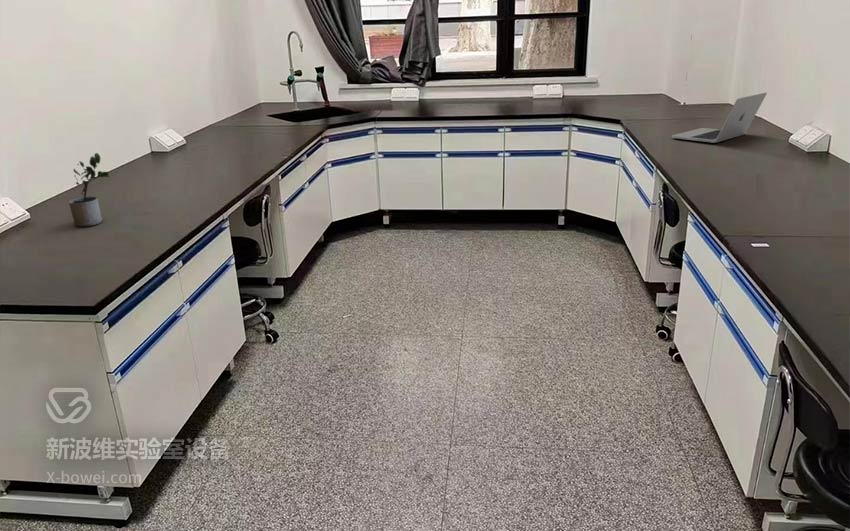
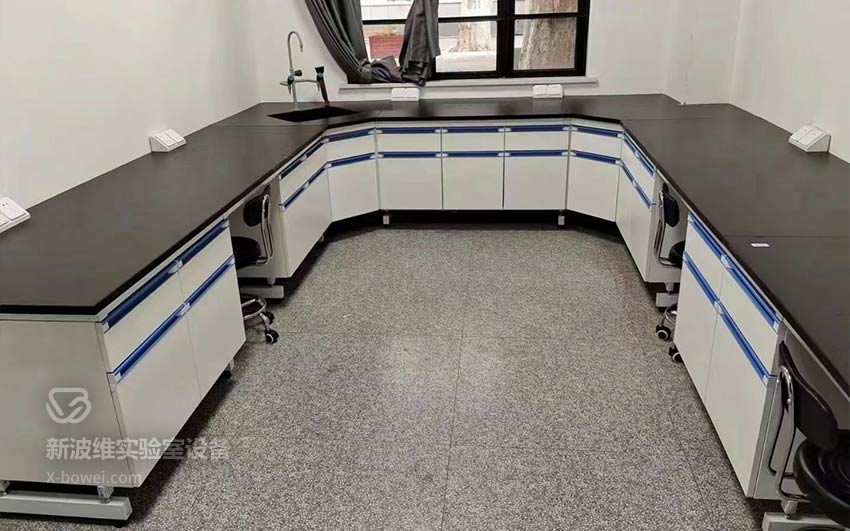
- laptop (726, 119)
- potted plant (86, 190)
